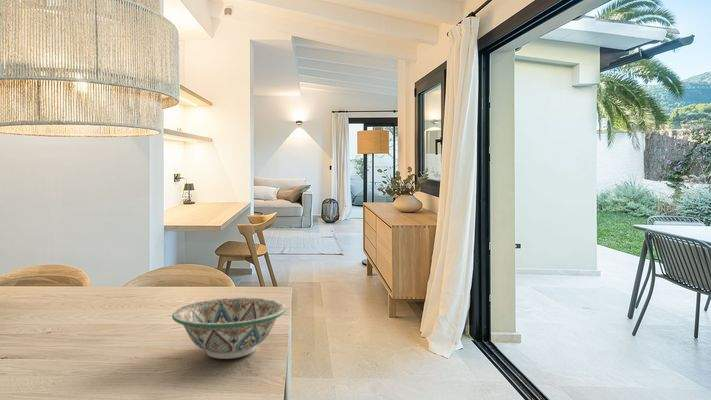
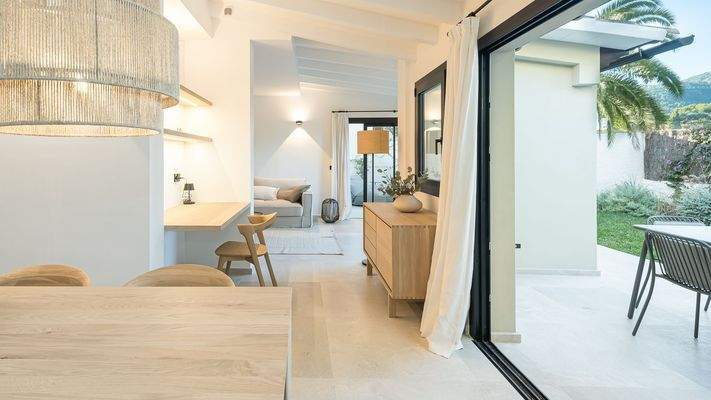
- decorative bowl (231, 329)
